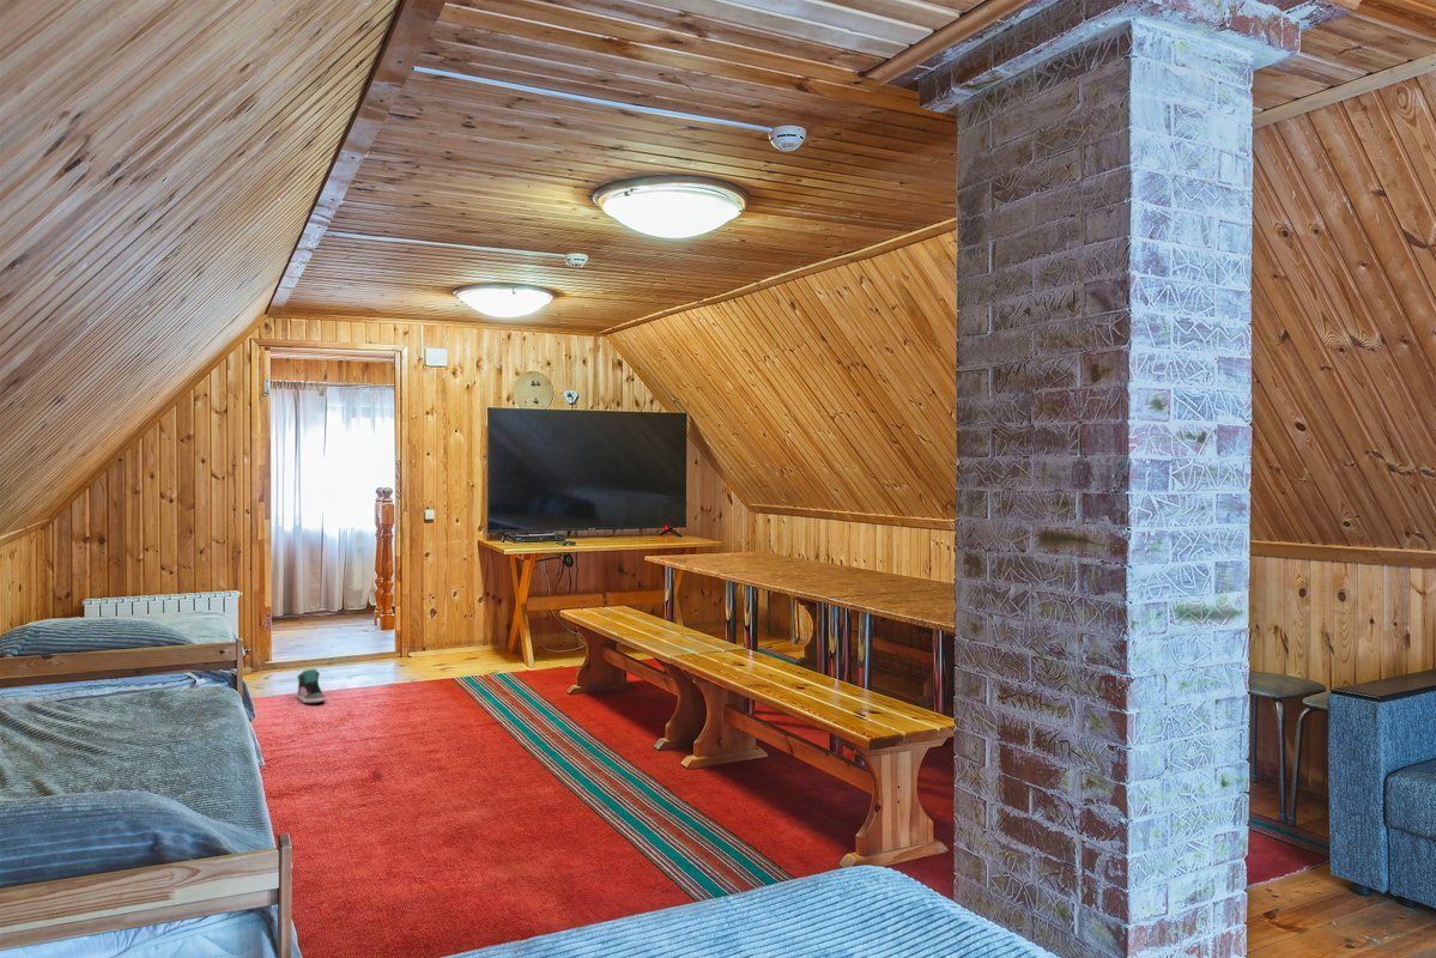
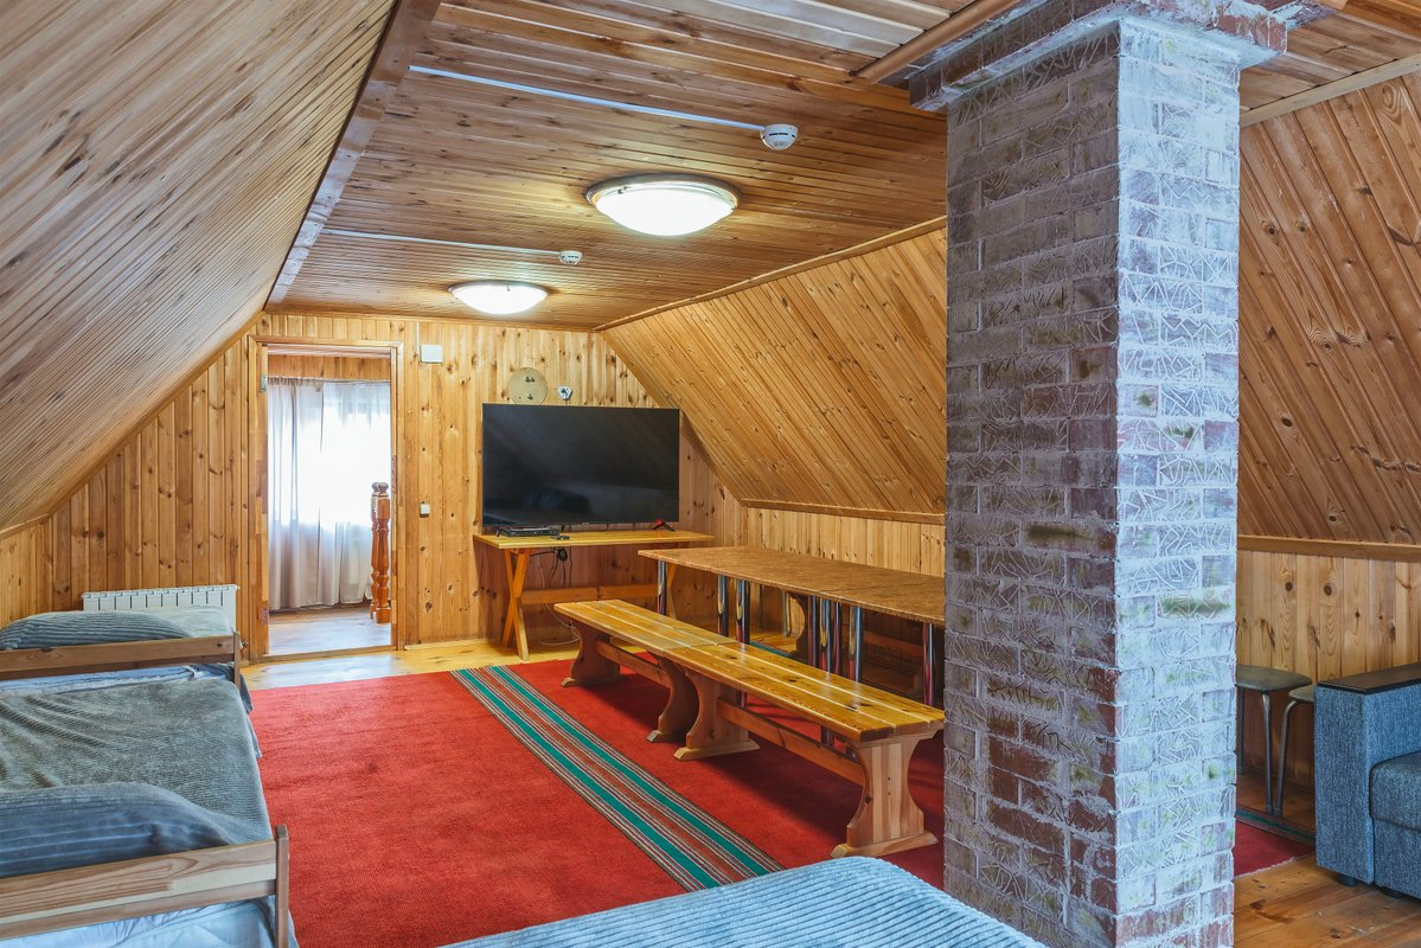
- sneaker (311, 685)
